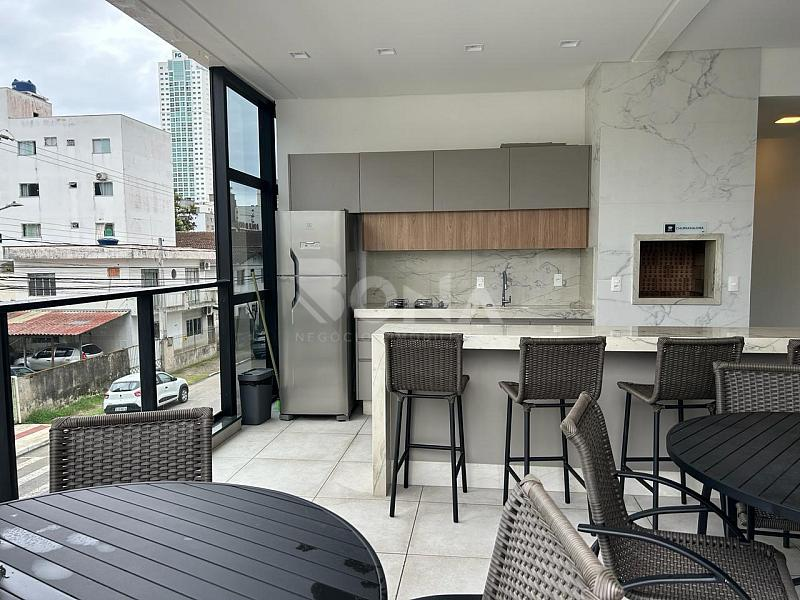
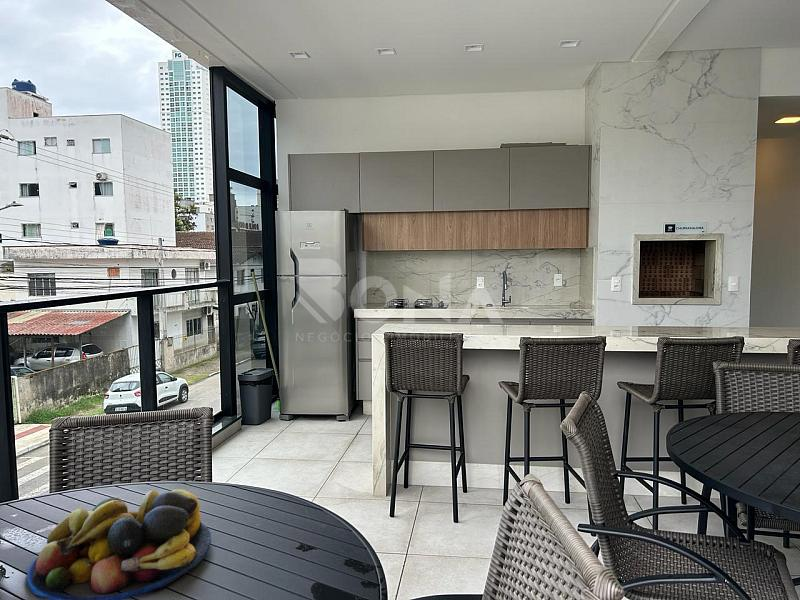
+ fruit bowl (122, 527)
